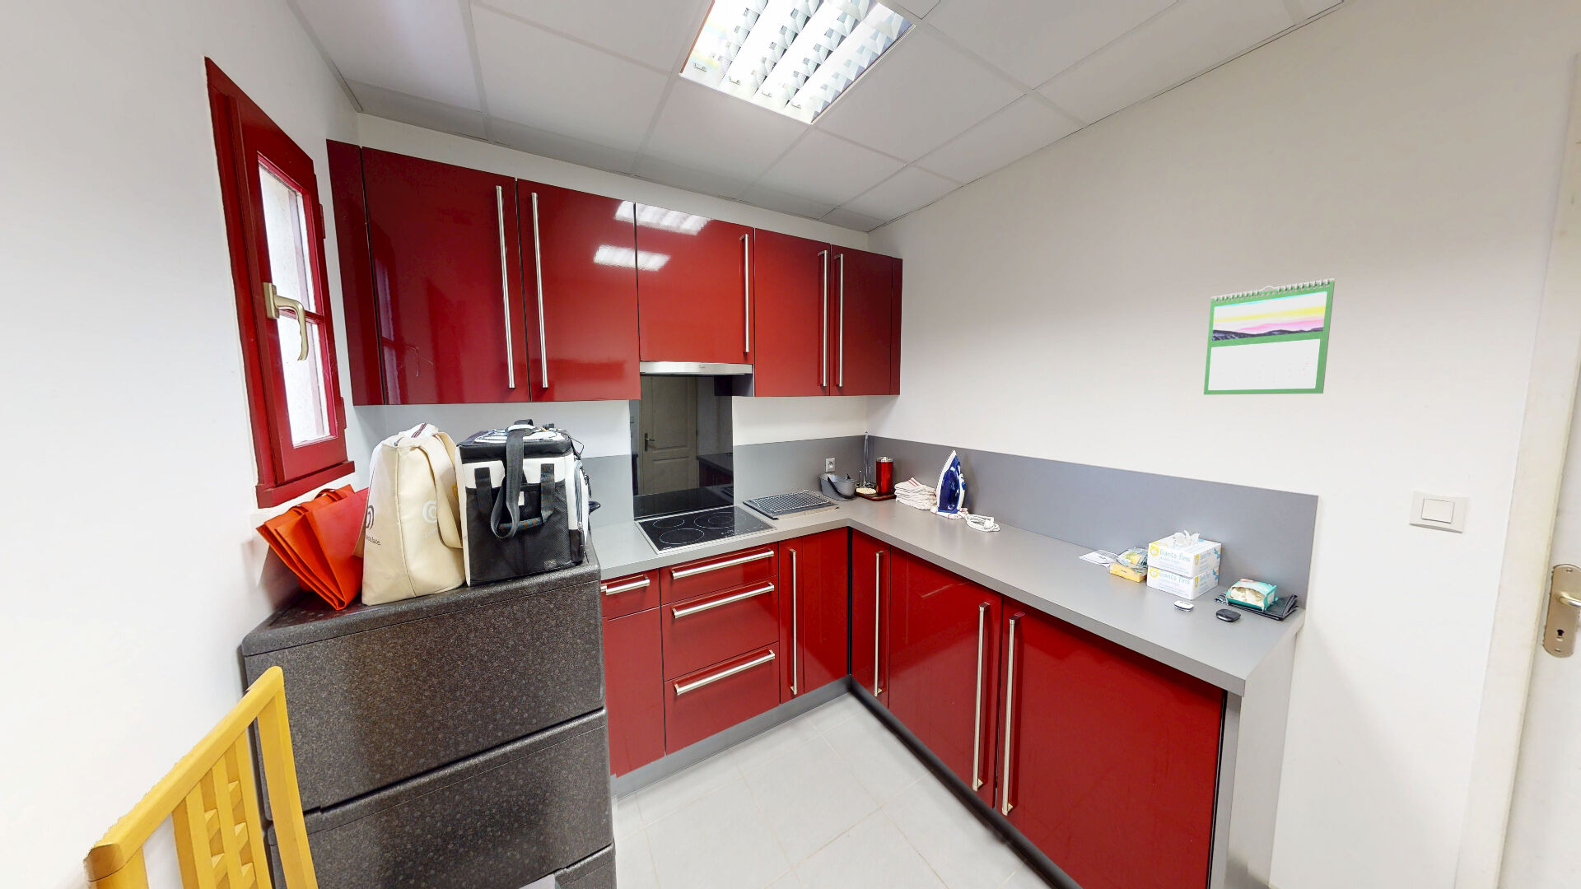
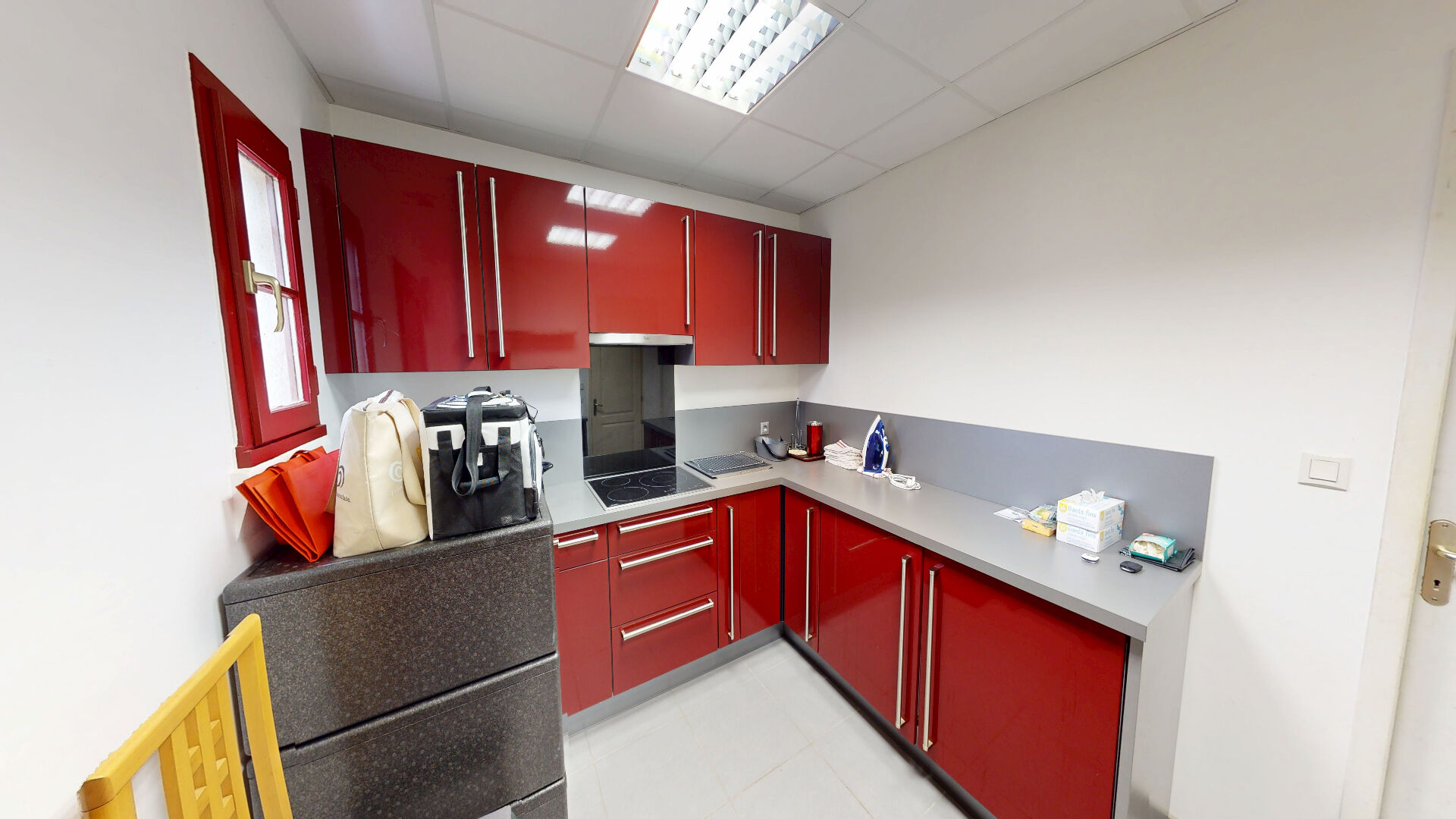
- calendar (1263, 340)
